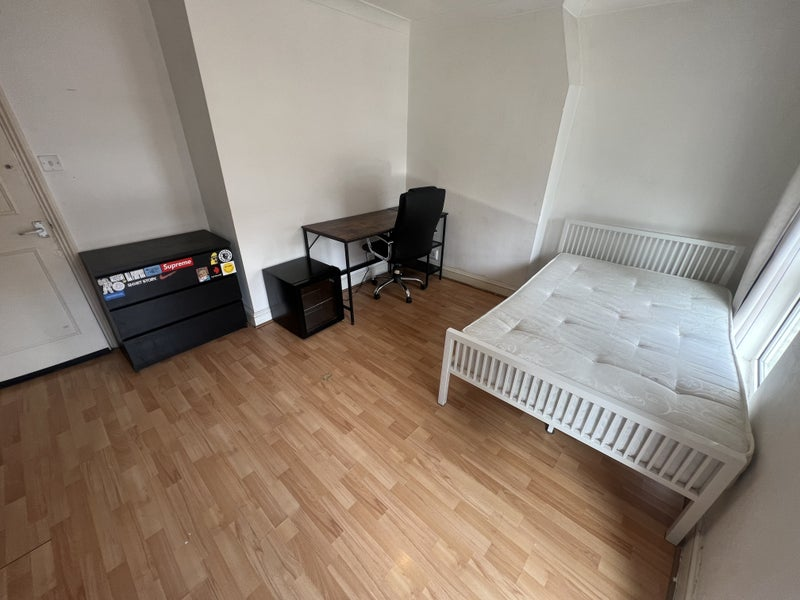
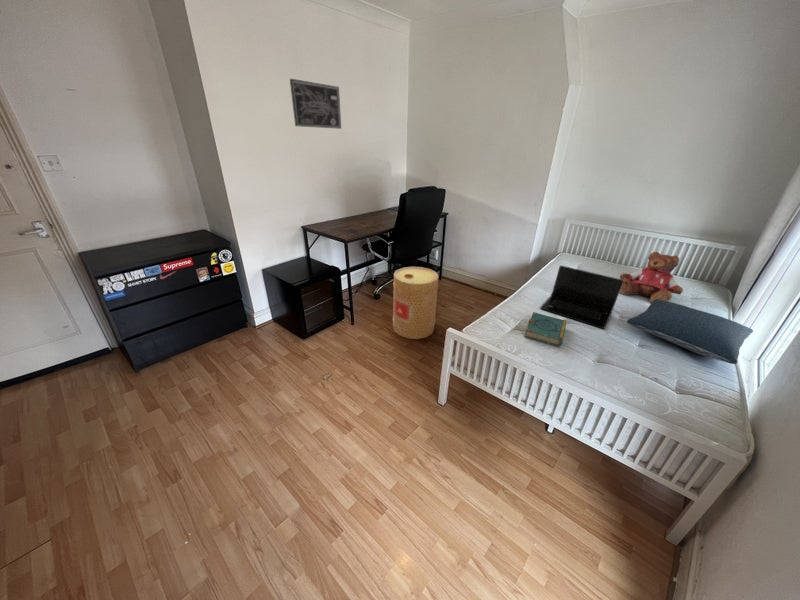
+ basket (414, 302)
+ pillow (688, 327)
+ book (546, 327)
+ laptop (580, 295)
+ teddy bear (653, 275)
+ wall art (317, 105)
